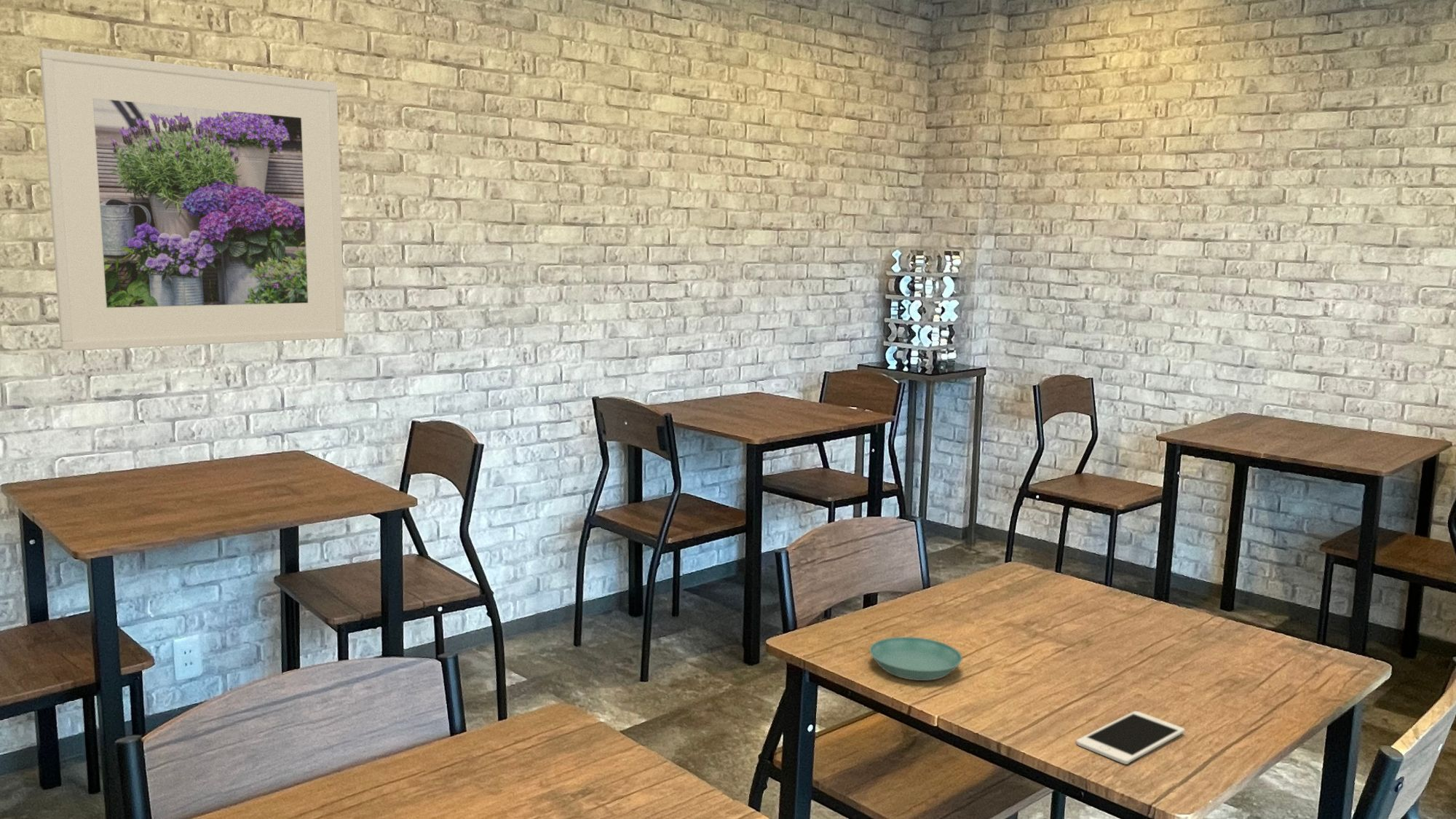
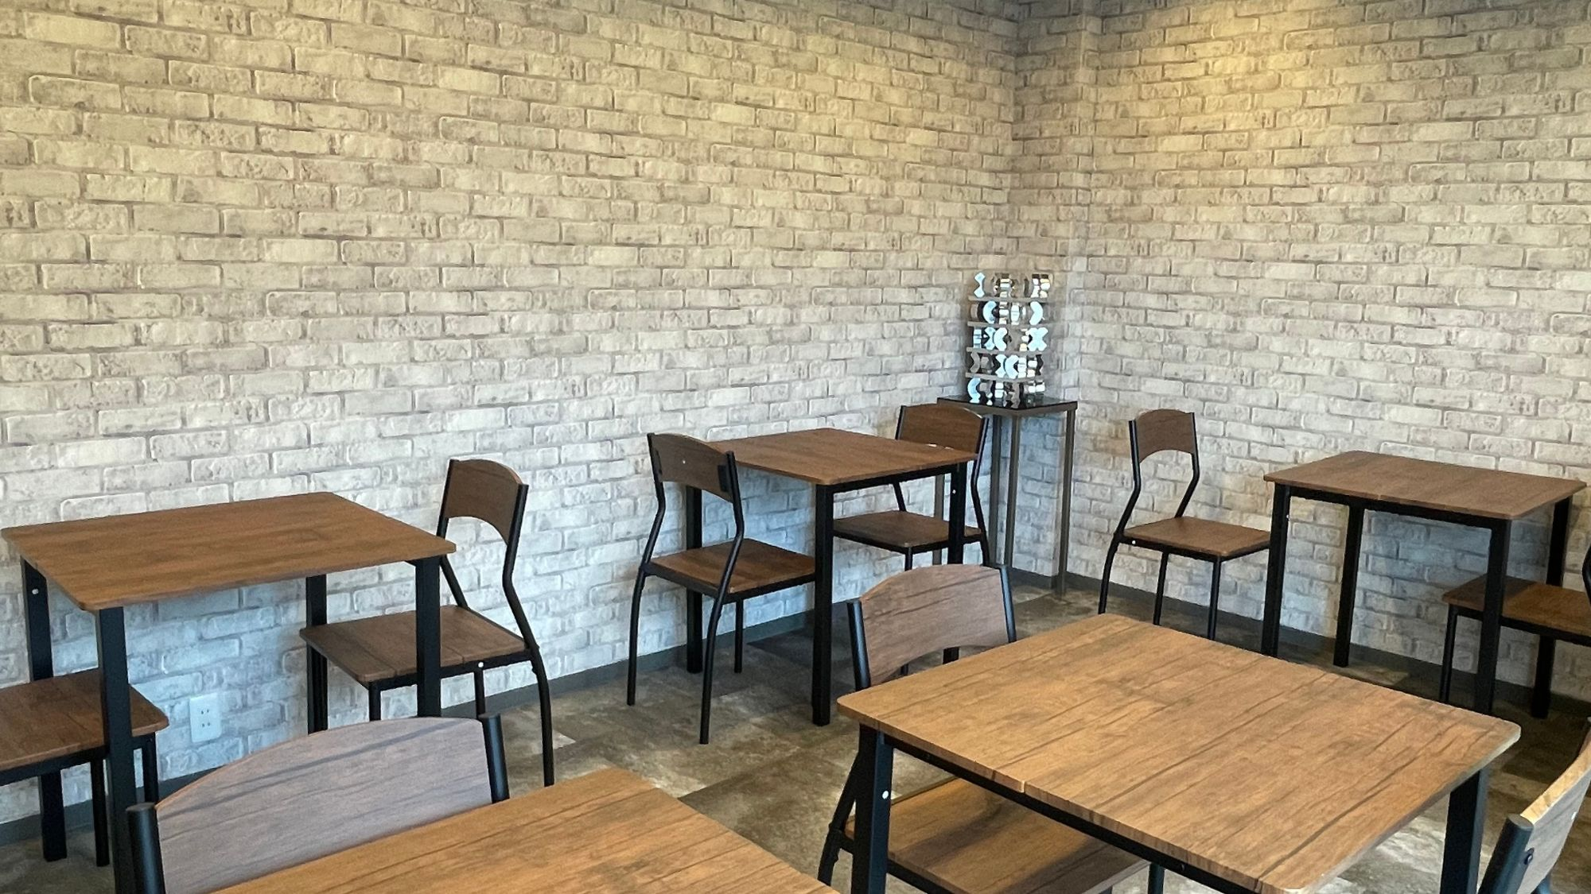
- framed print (207, 207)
- saucer (915, 660)
- cell phone (1131, 736)
